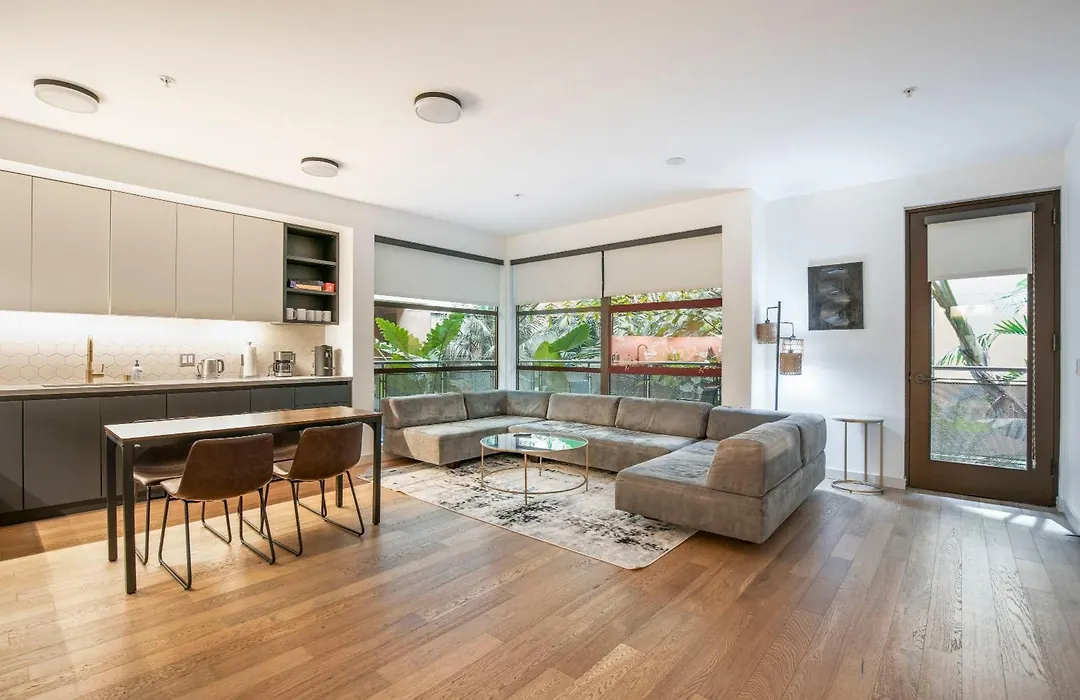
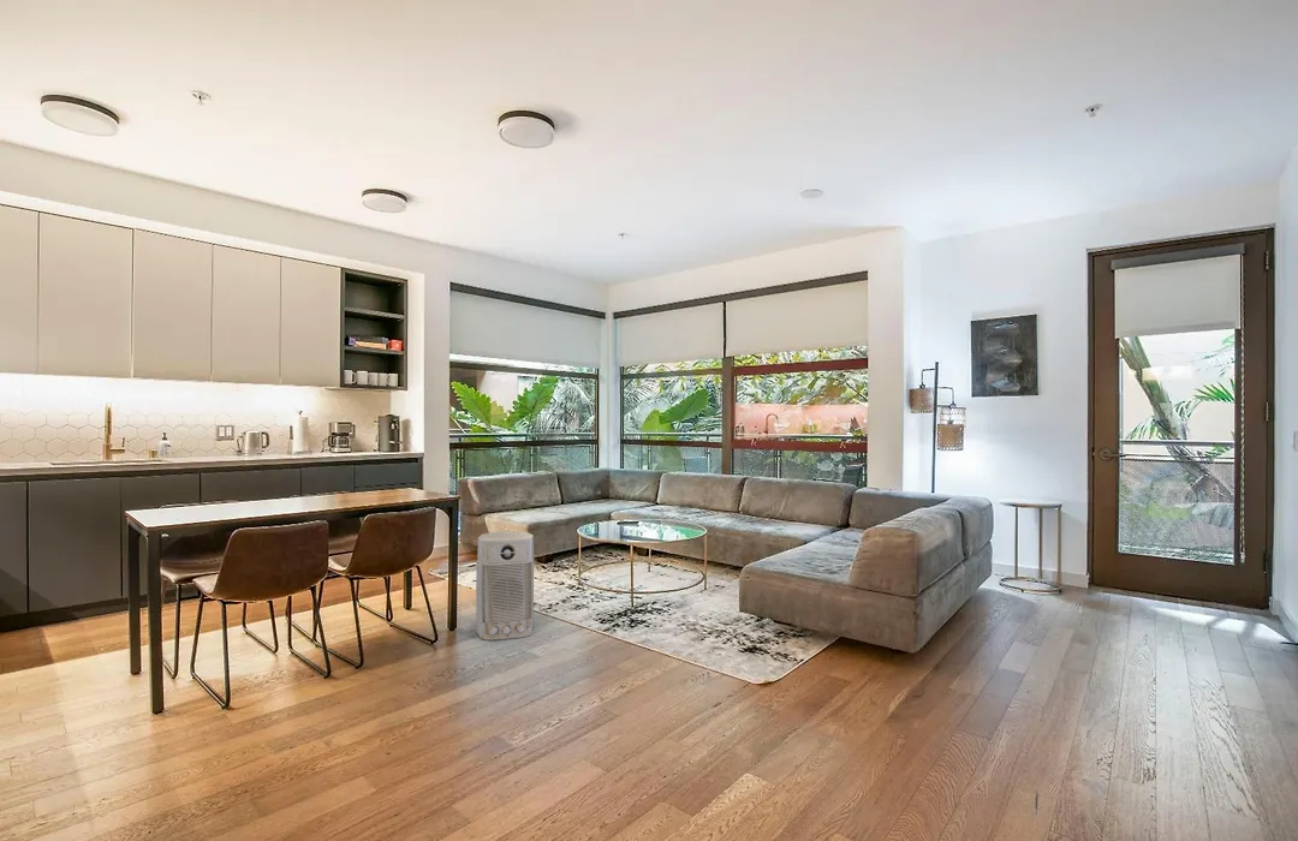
+ air purifier (505, 581)
